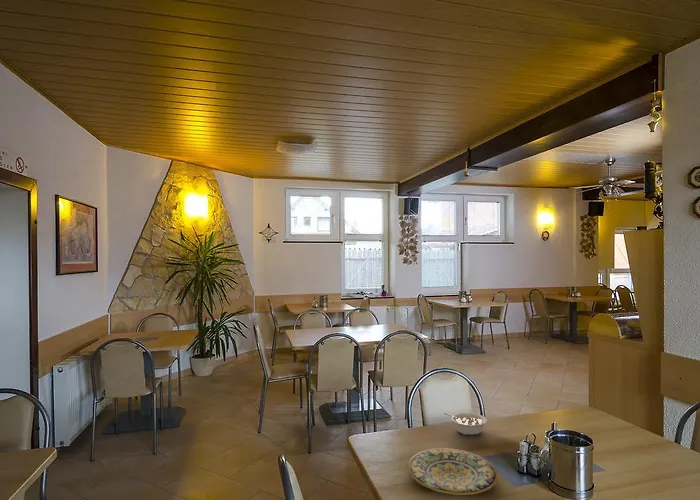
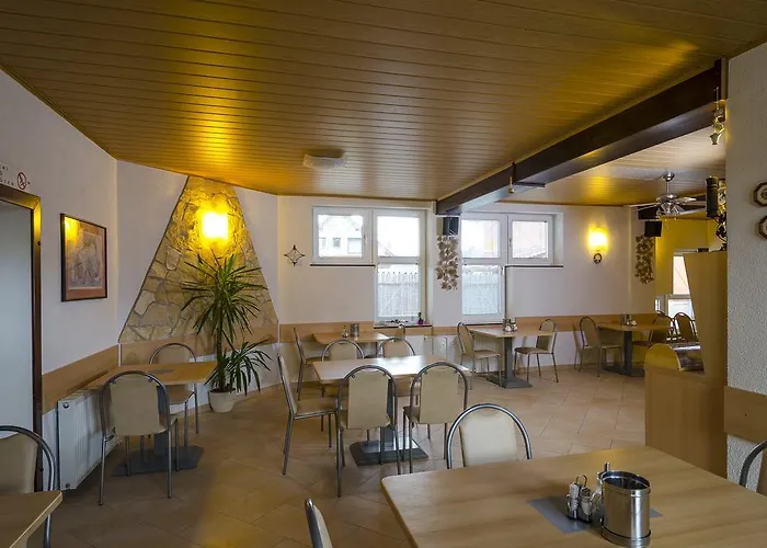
- legume (467, 423)
- plate (451, 473)
